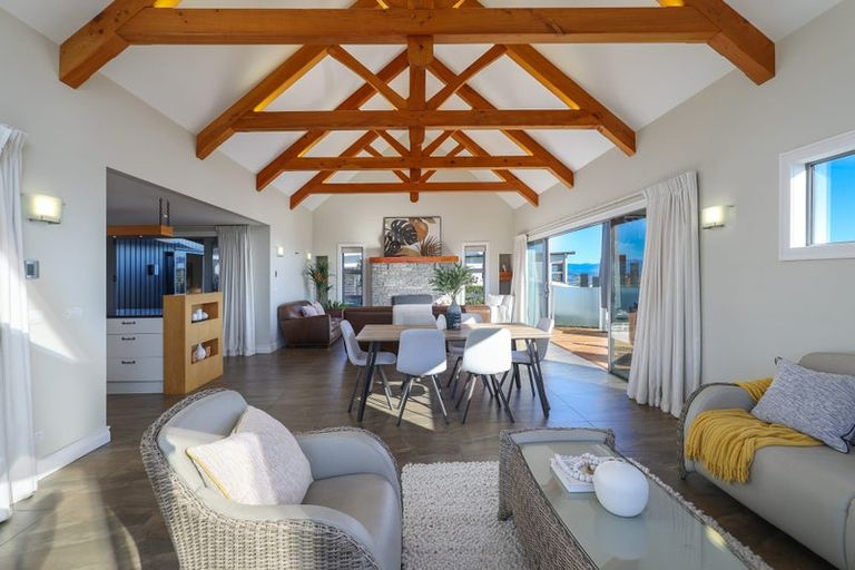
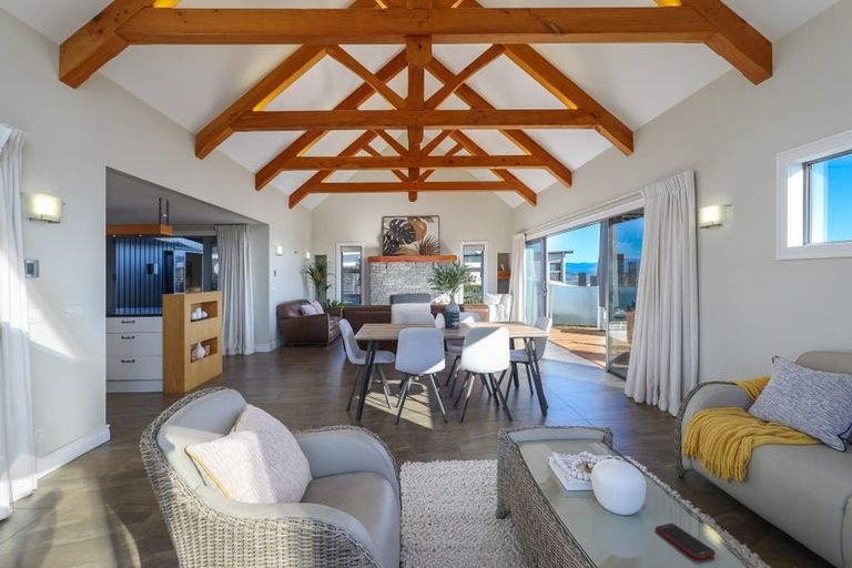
+ cell phone (683, 540)
